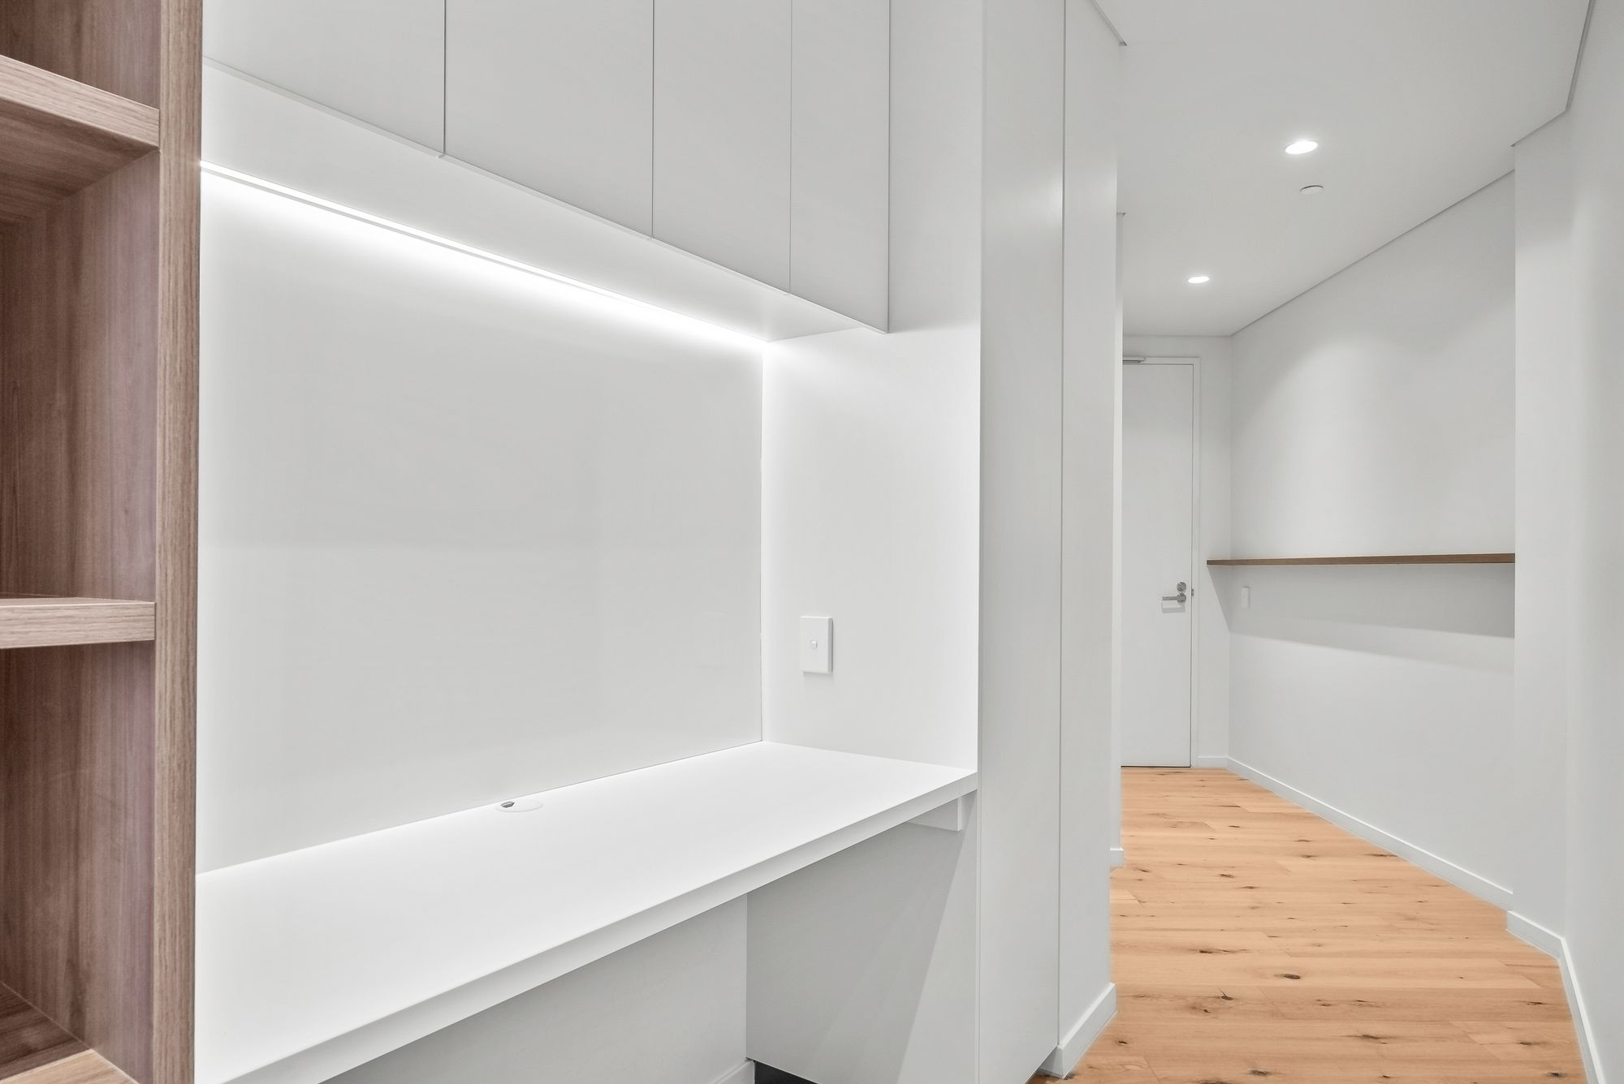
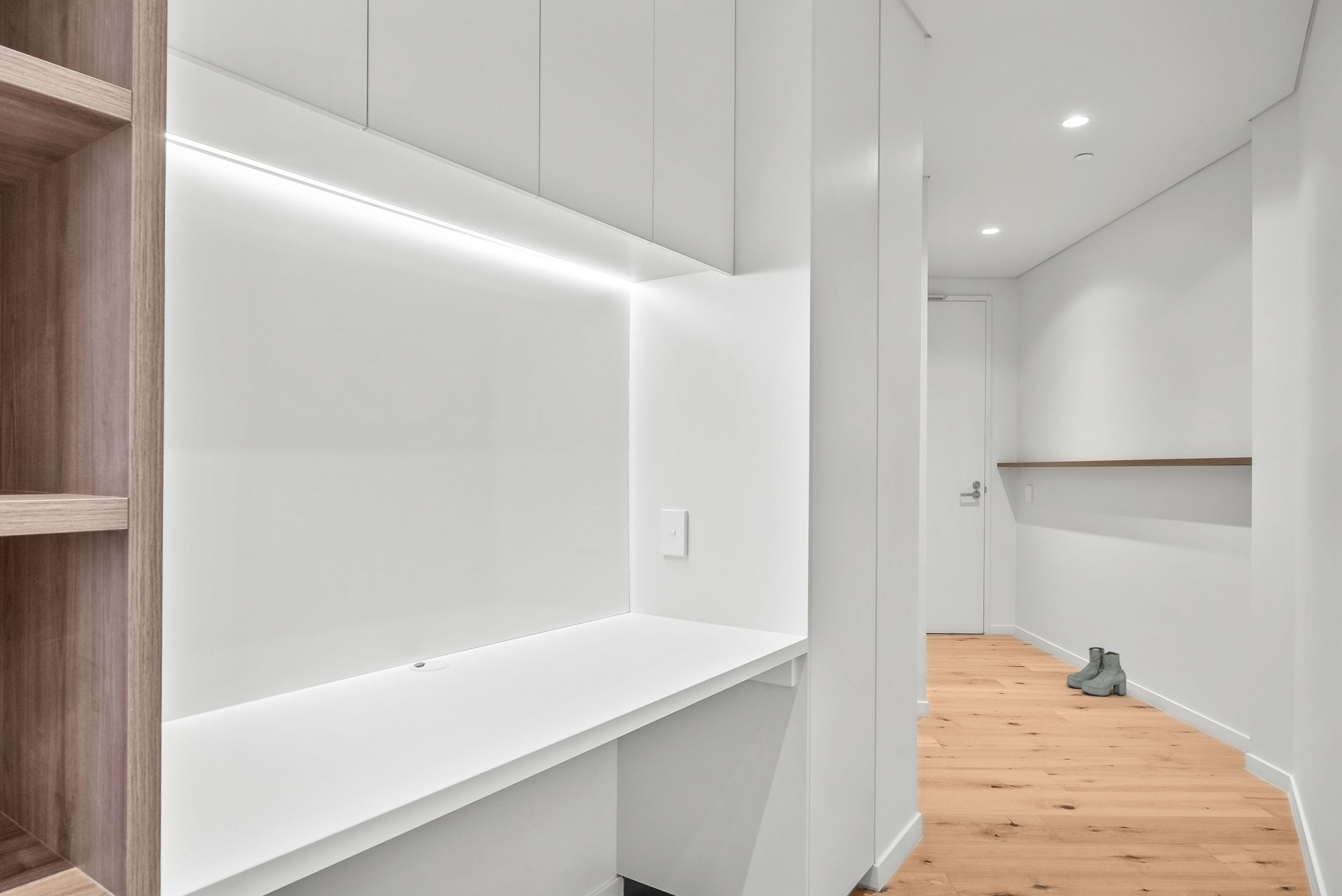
+ boots (1096, 670)
